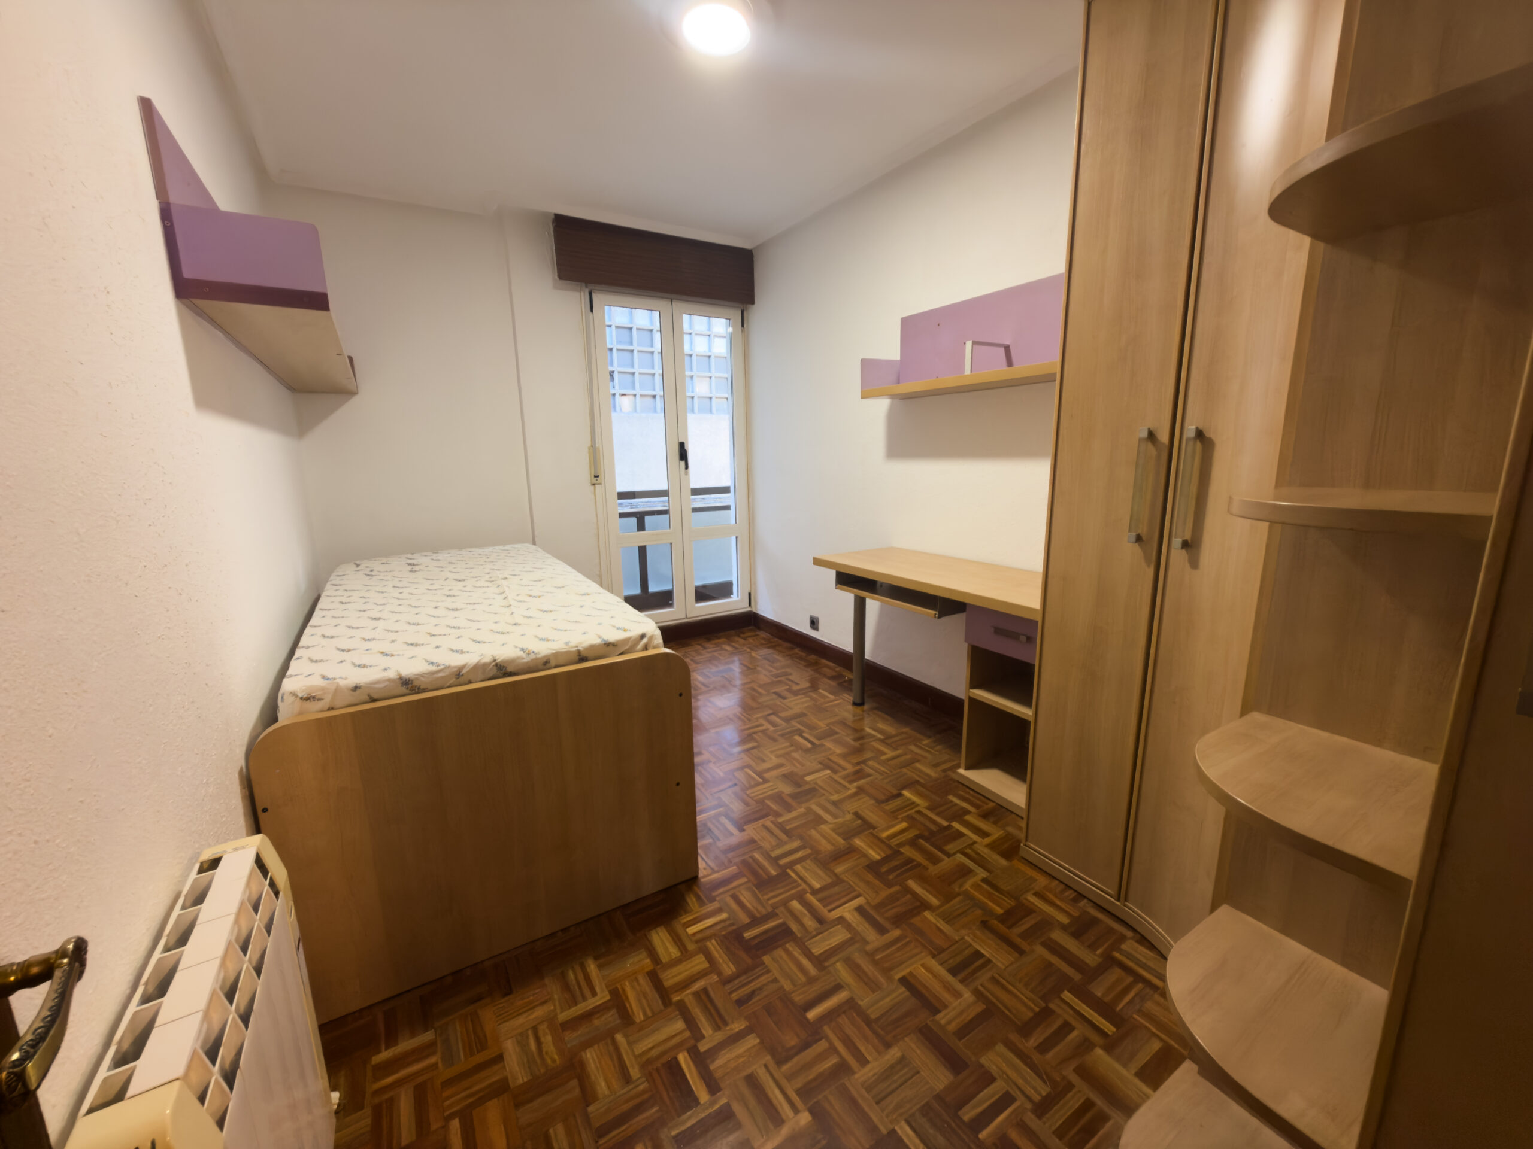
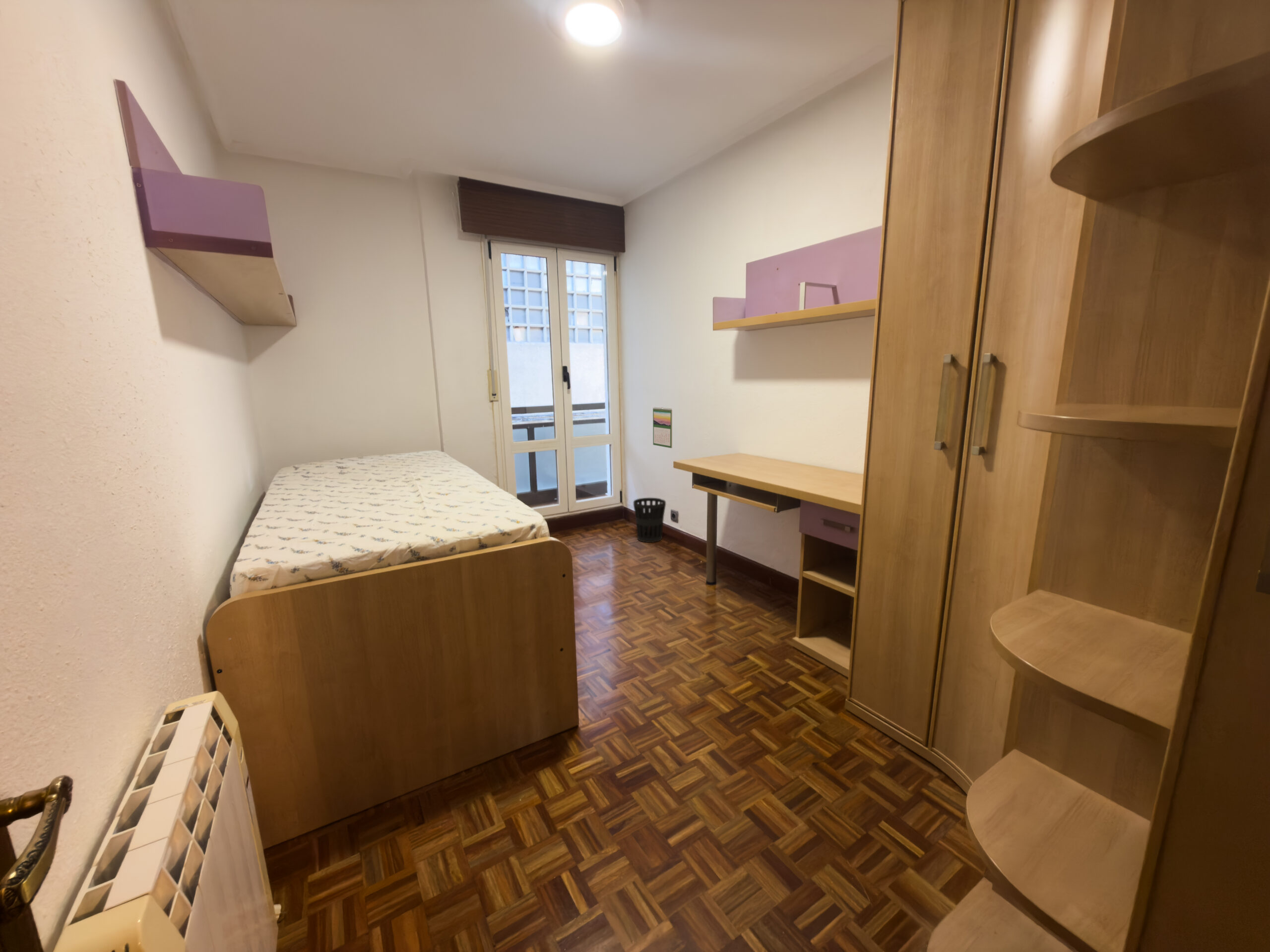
+ wastebasket (649, 520)
+ calendar (662, 426)
